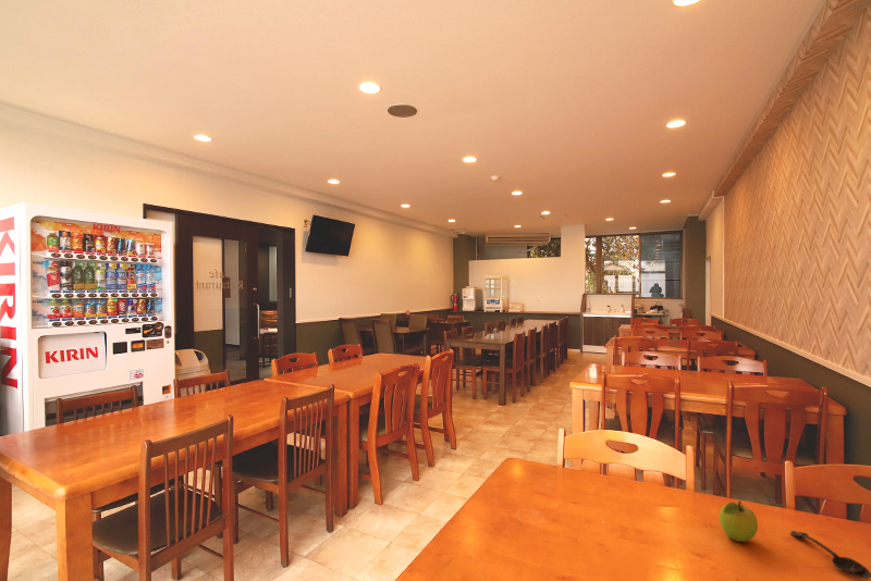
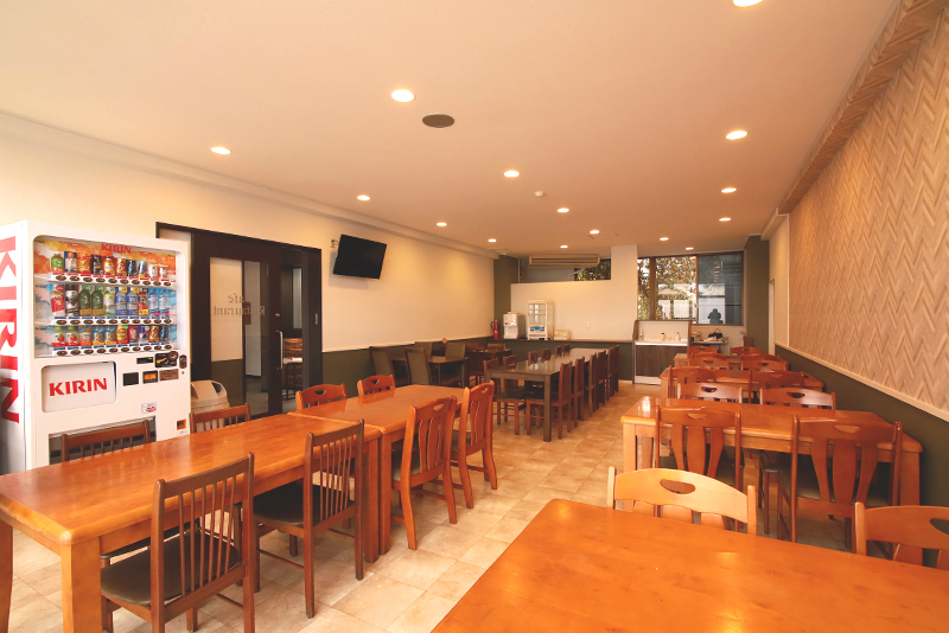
- spoon (827, 551)
- fruit (736, 519)
